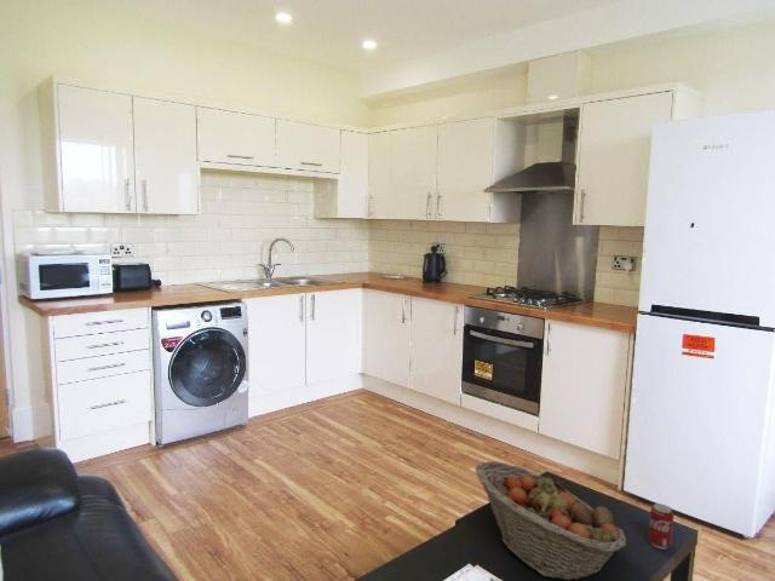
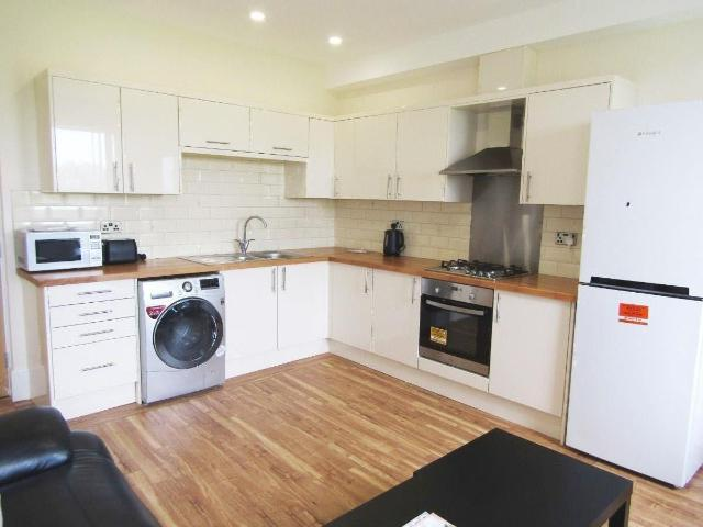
- fruit basket (545, 512)
- beverage can (660, 525)
